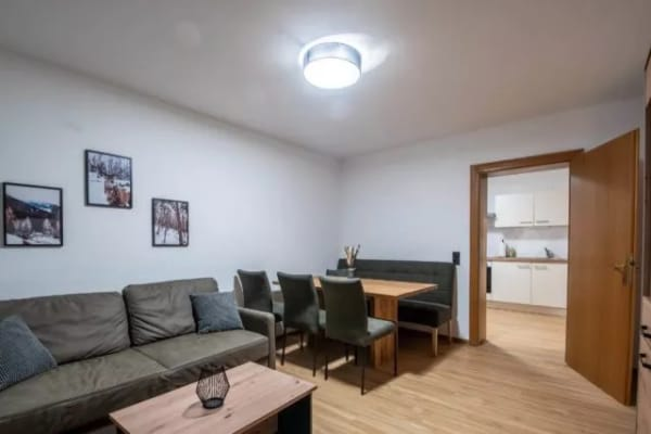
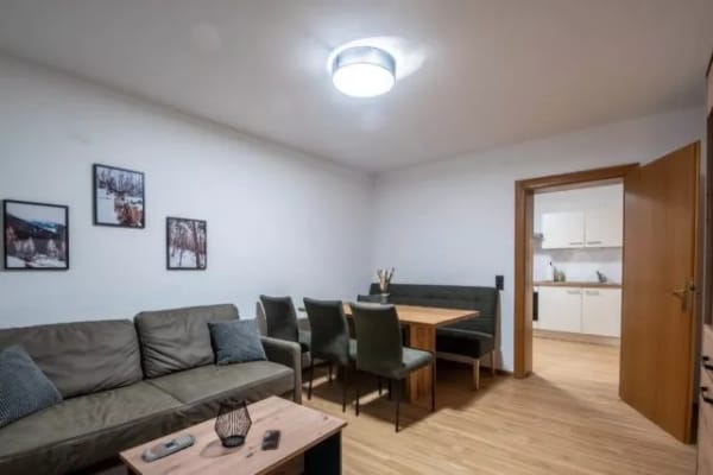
+ smartphone (271, 439)
+ remote control (170, 446)
